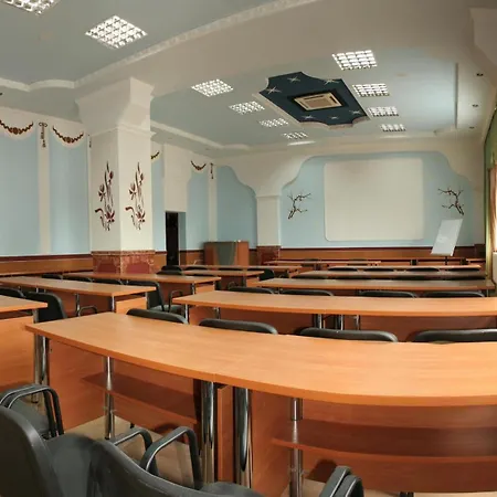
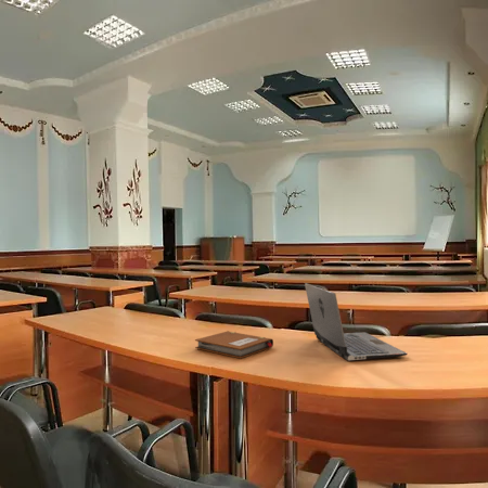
+ notebook (235, 343)
+ laptop computer (341, 321)
